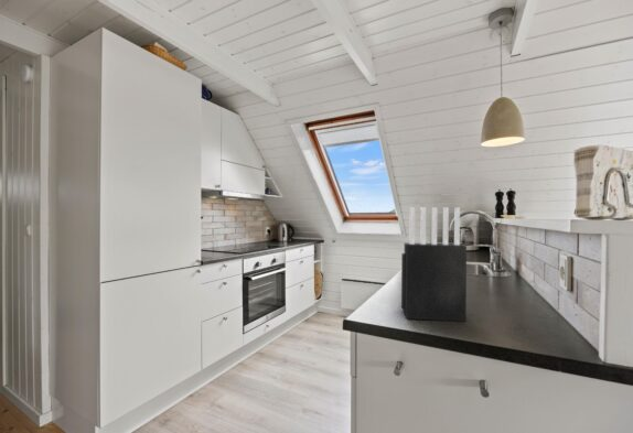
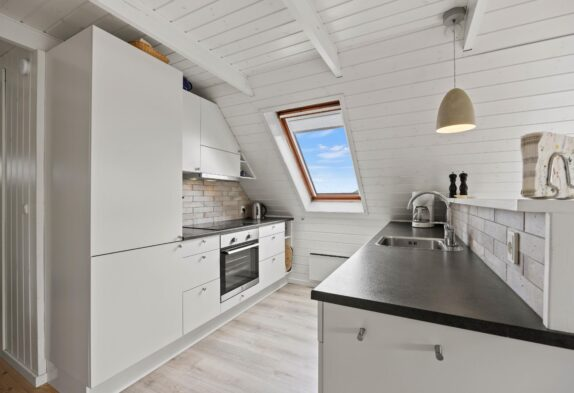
- knife block (430, 260)
